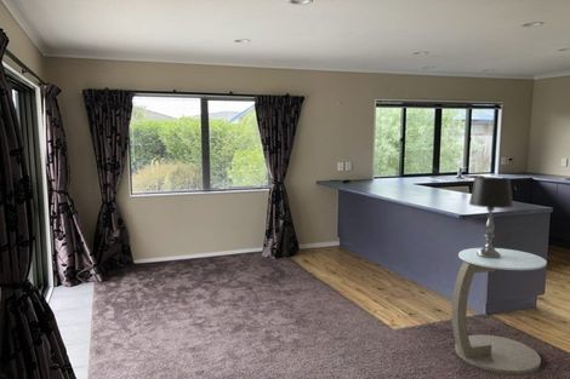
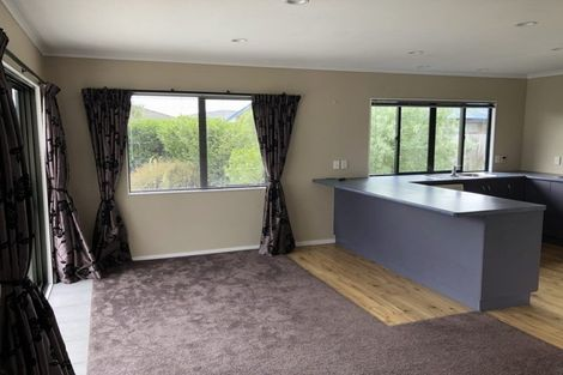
- side table (466, 306)
- table lamp (490, 217)
